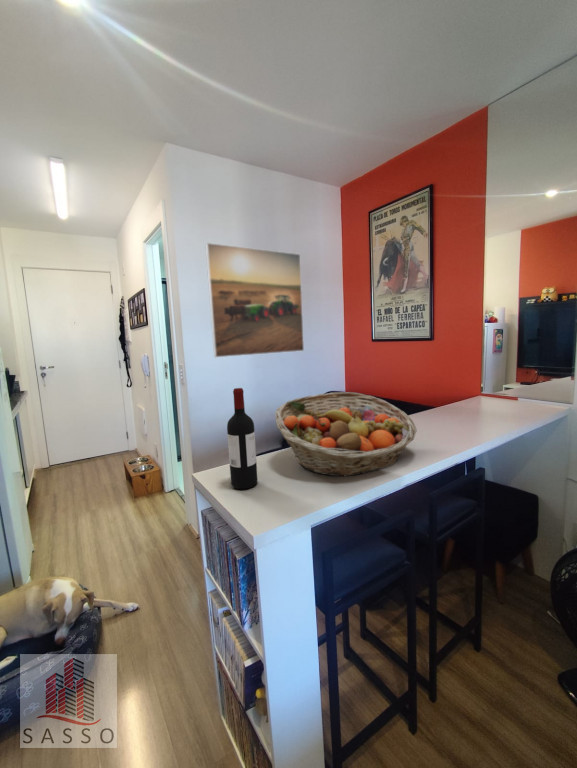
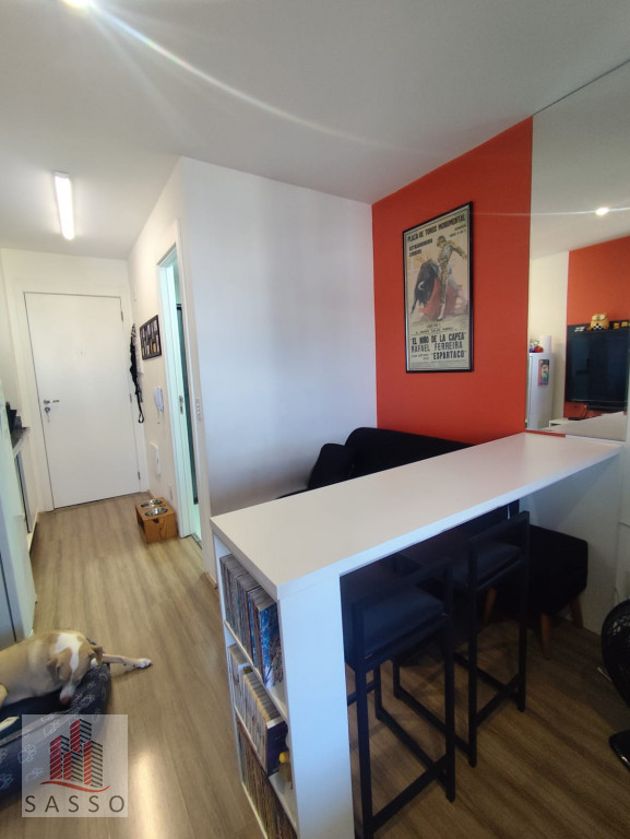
- wine bottle (241, 437)
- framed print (259, 302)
- fruit basket (344, 429)
